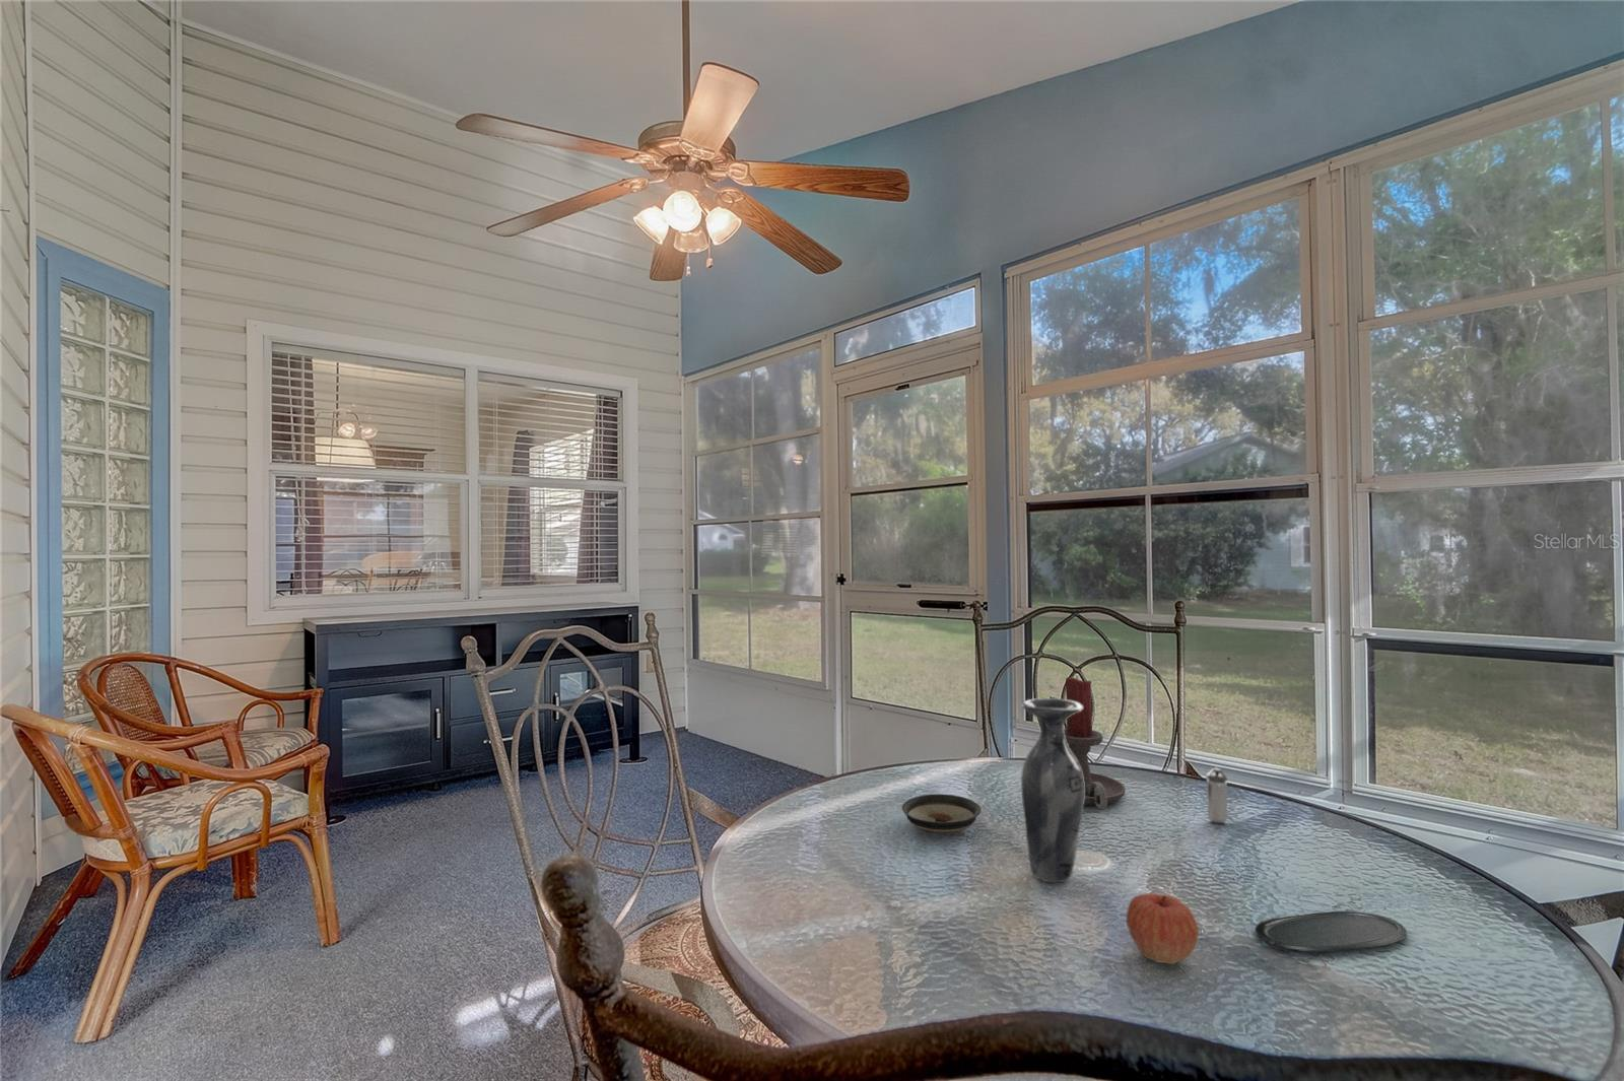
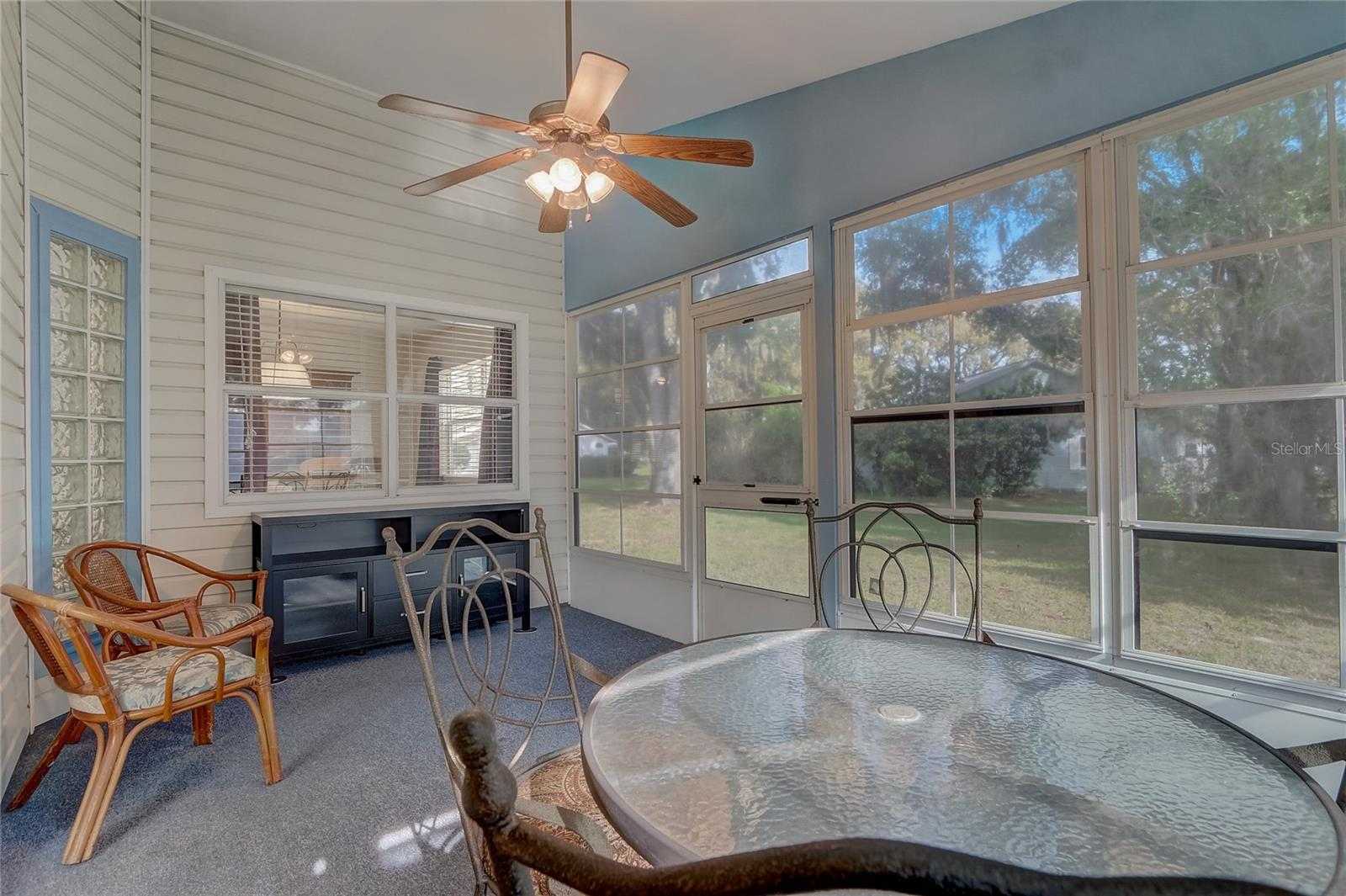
- shaker (1217, 795)
- apple (1161, 924)
- vase (1052, 790)
- oval tray (1331, 930)
- saucer (941, 816)
- candle holder (1083, 738)
